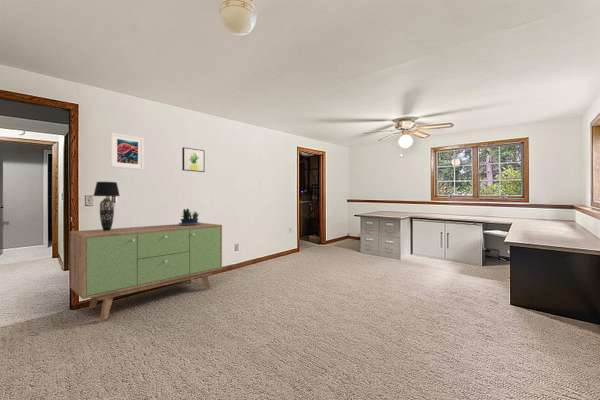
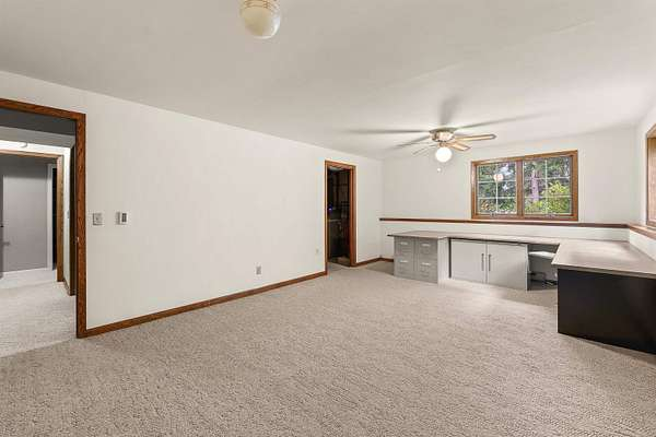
- table lamp (106, 206)
- wall art (193, 160)
- sideboard (155, 262)
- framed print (127, 151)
- potted plant (188, 216)
